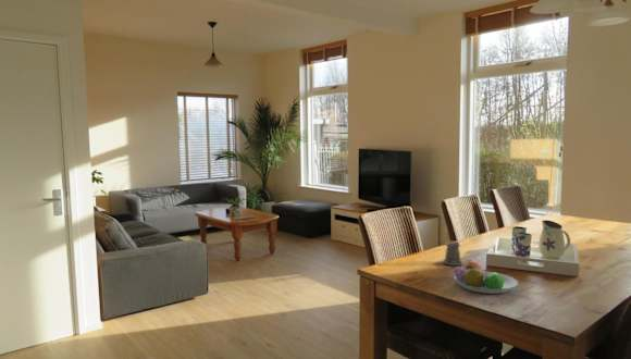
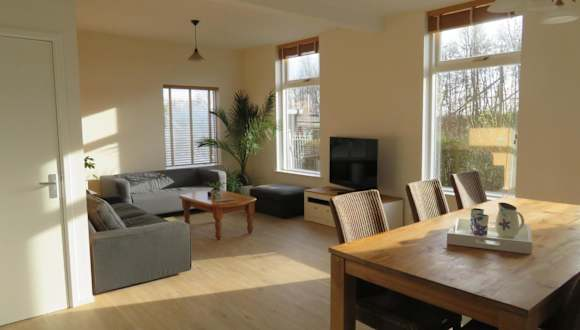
- fruit bowl (484, 274)
- pepper shaker (450, 251)
